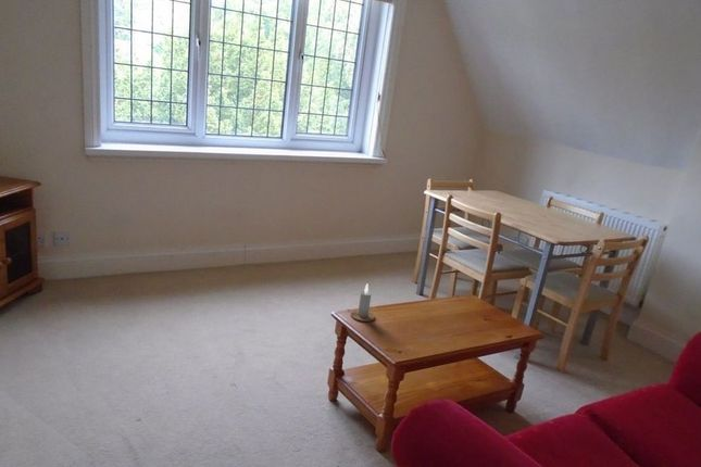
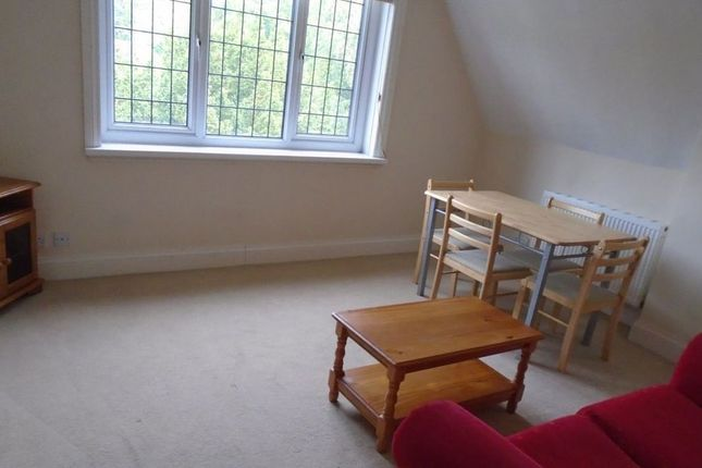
- candle (364, 300)
